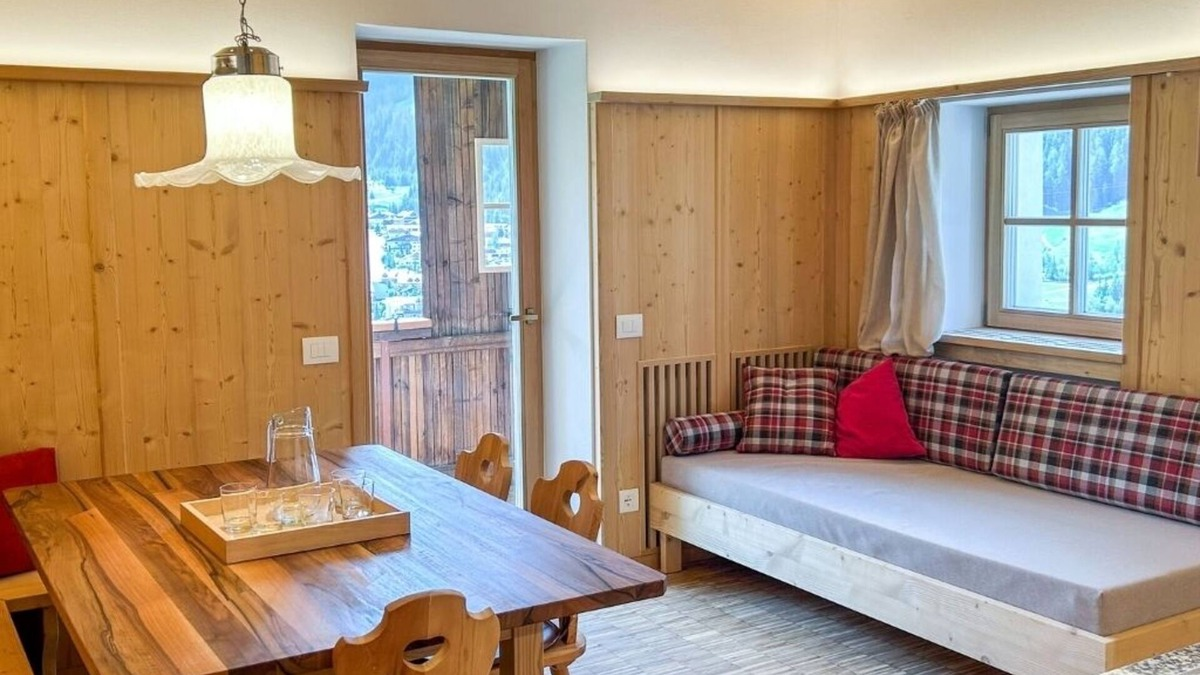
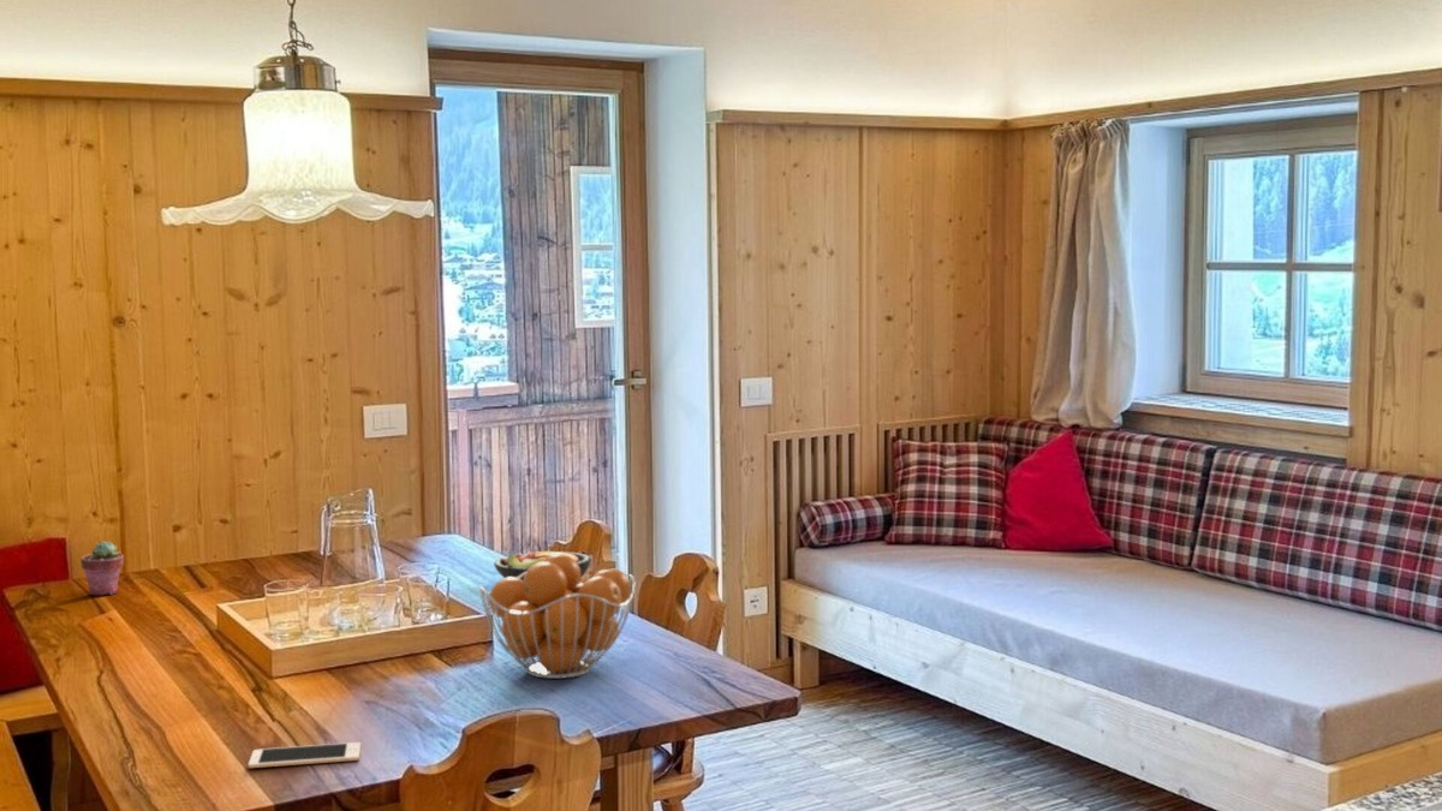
+ cell phone (305, 755)
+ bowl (542, 562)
+ fruit basket (558, 614)
+ potted succulent (102, 566)
